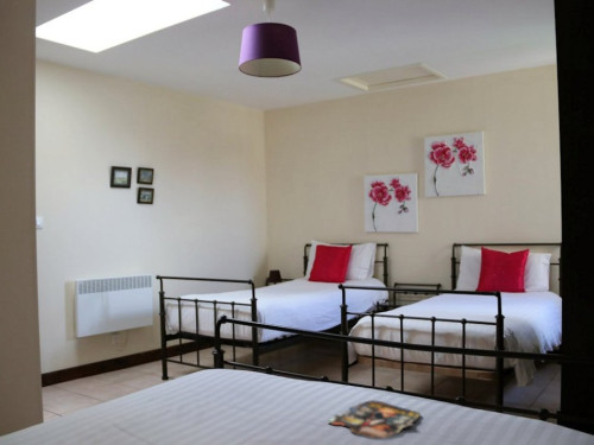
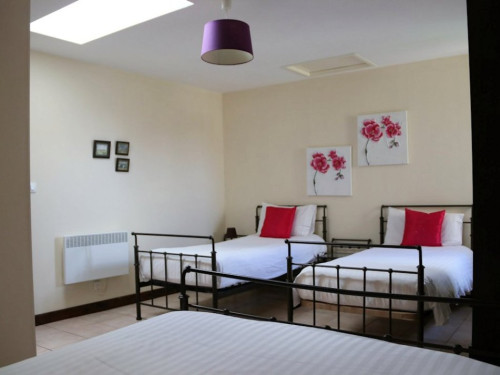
- magazine (374, 415)
